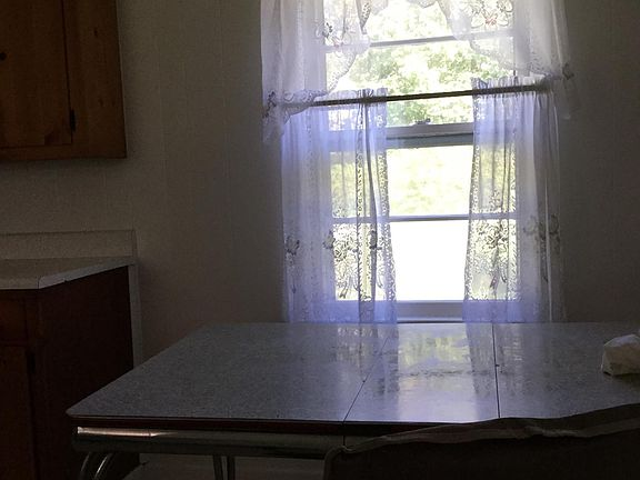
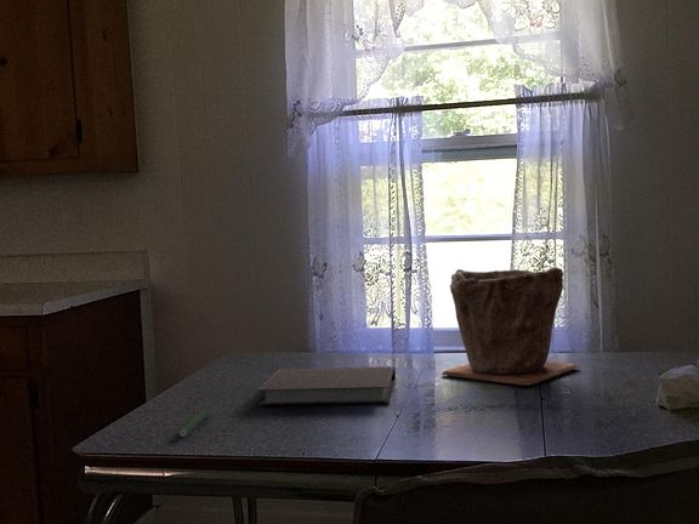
+ pencil (195, 421)
+ plant pot (507, 319)
+ notebook (330, 383)
